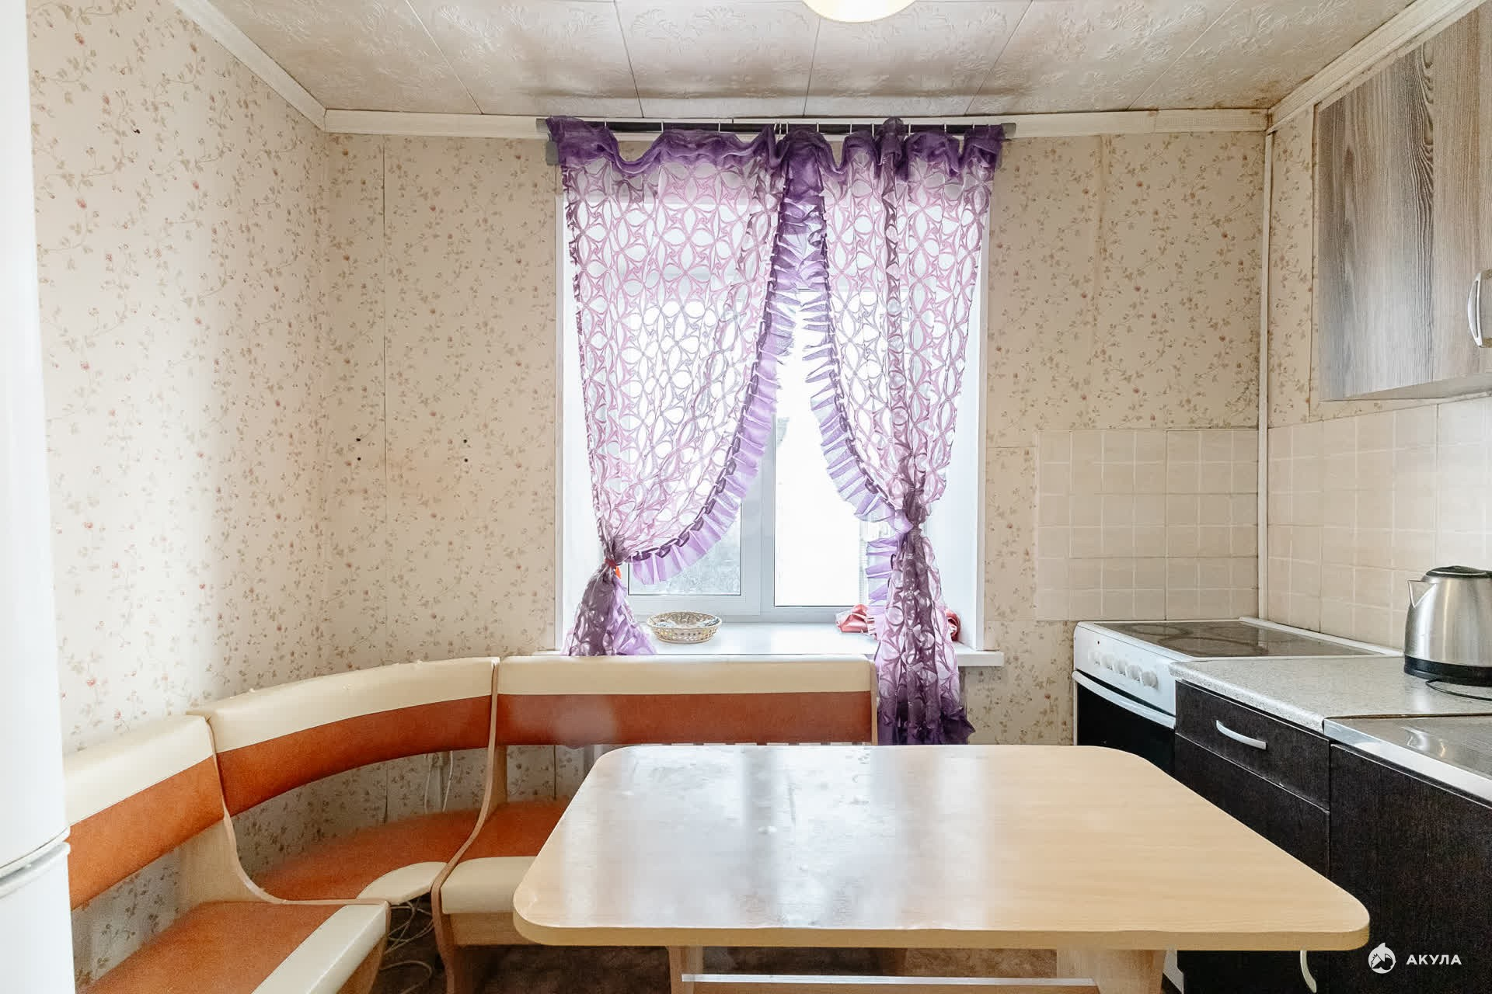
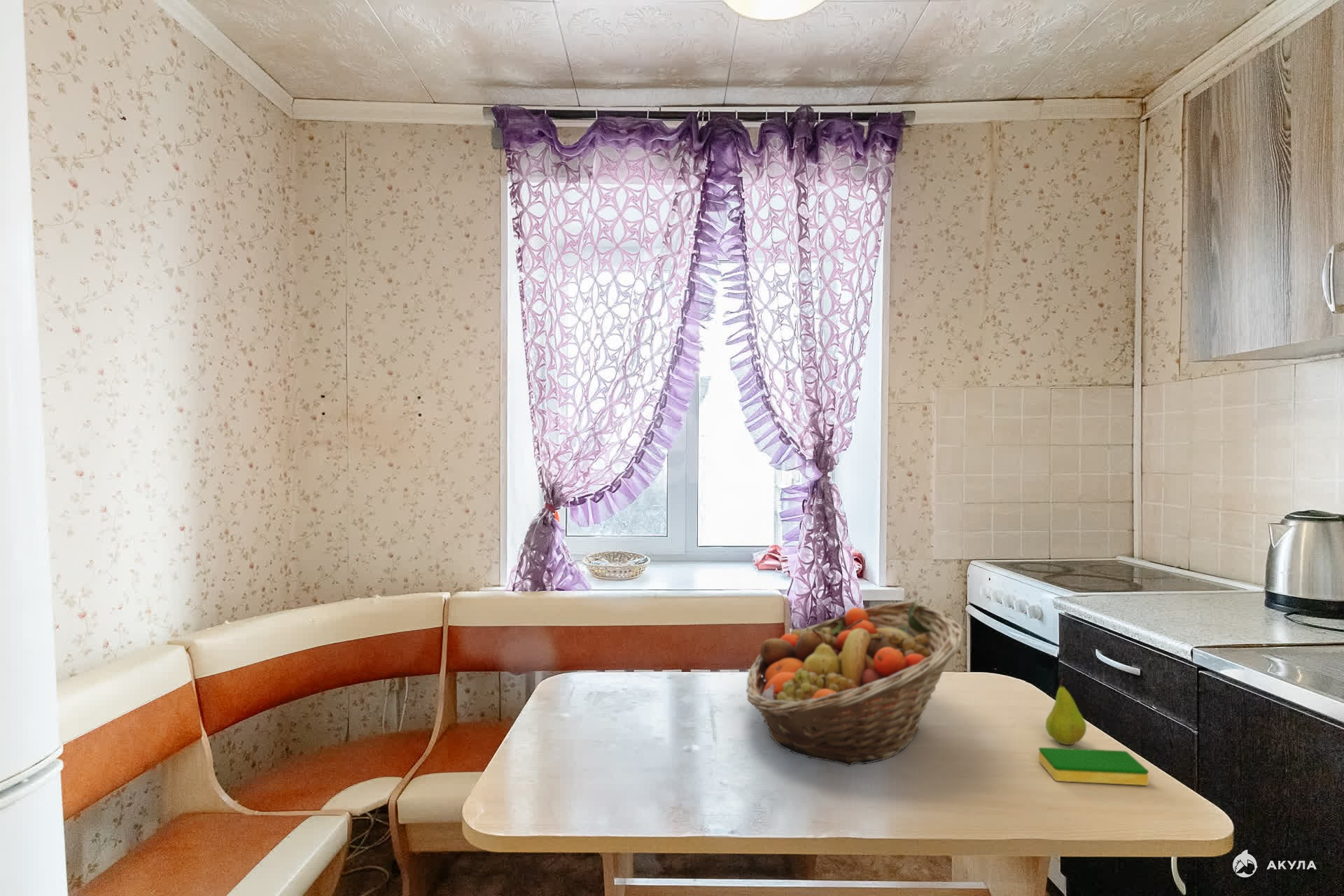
+ fruit (1065, 709)
+ dish sponge (1091, 765)
+ fruit basket (849, 671)
